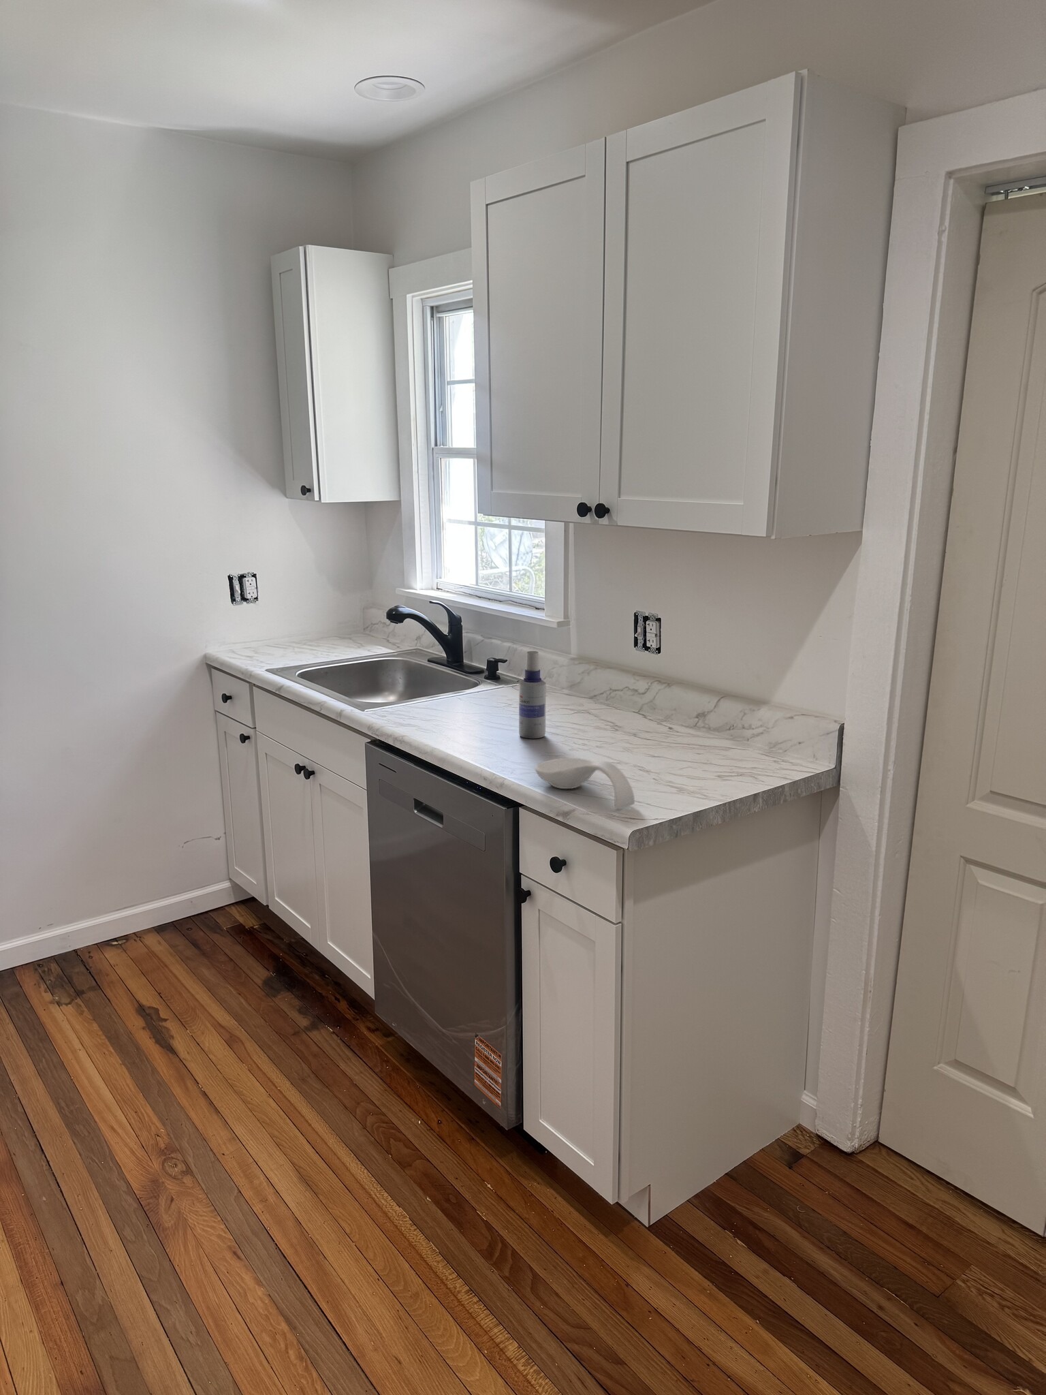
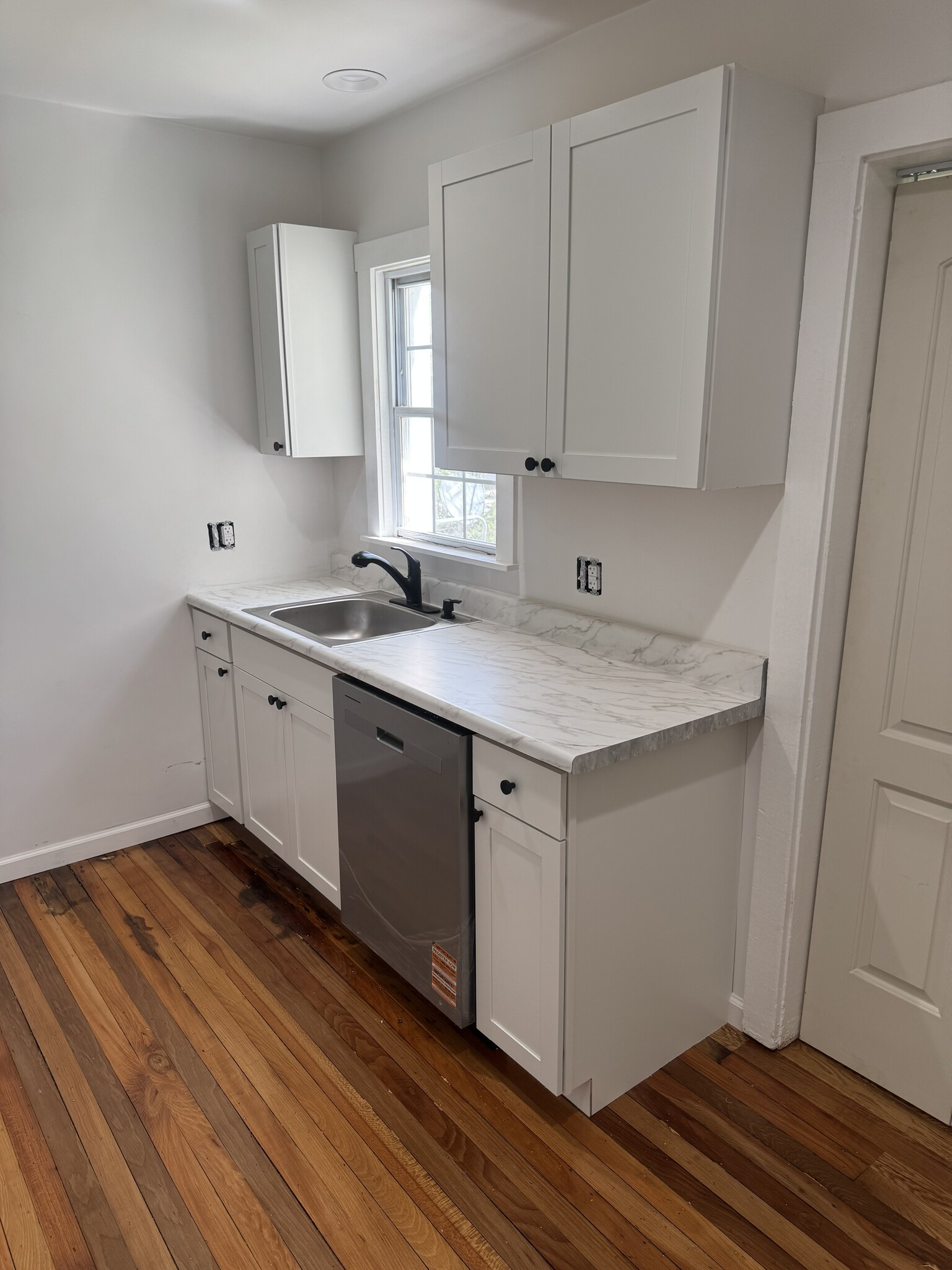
- spoon rest (585, 773)
- spray bottle (532, 693)
